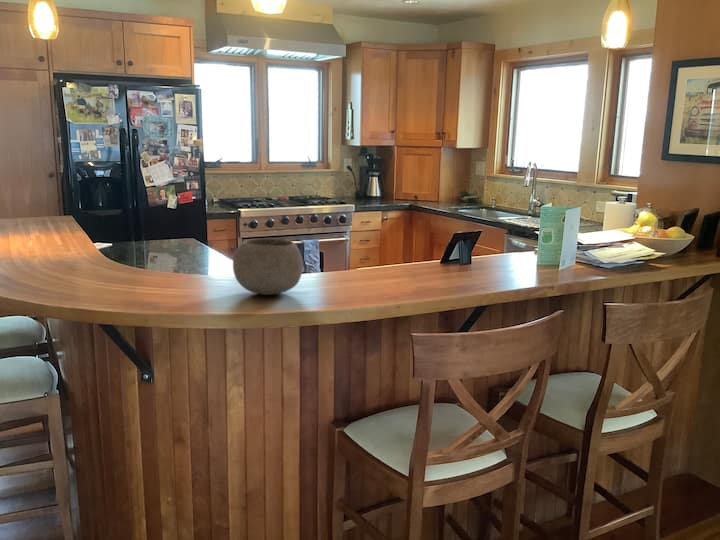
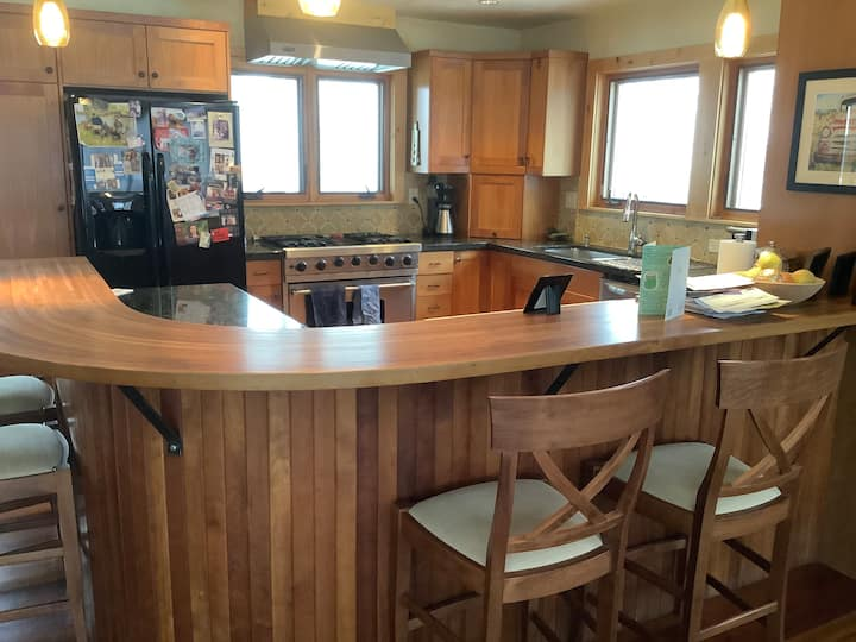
- bowl (268, 267)
